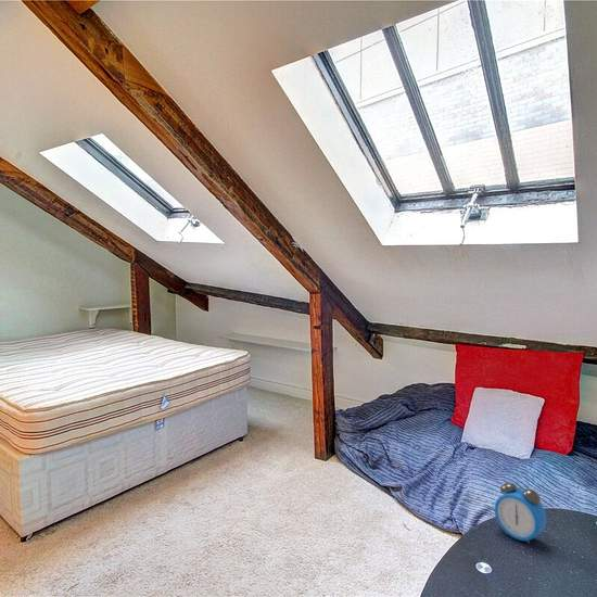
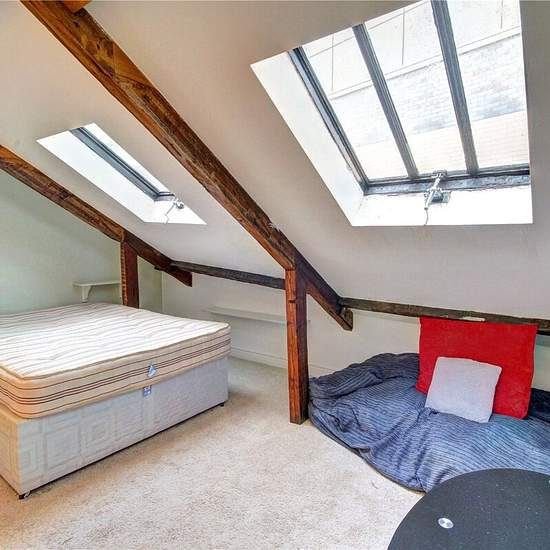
- alarm clock (520, 511)
